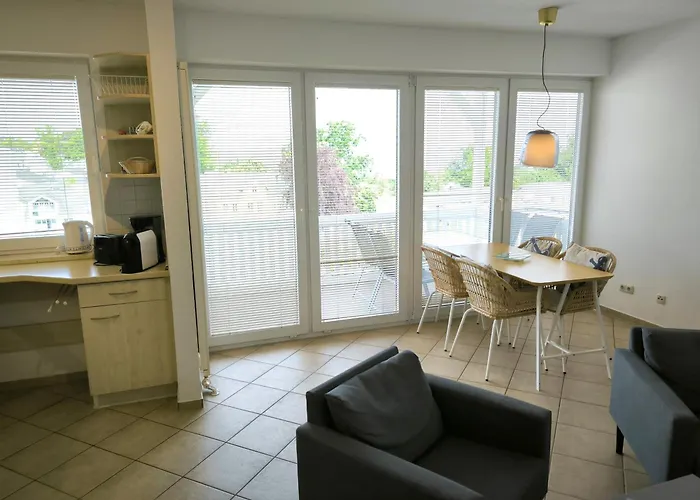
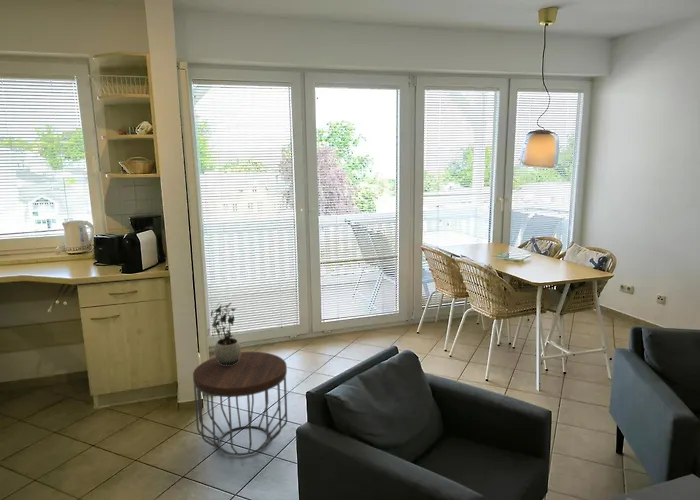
+ side table (238, 407)
+ potted plant (223, 335)
